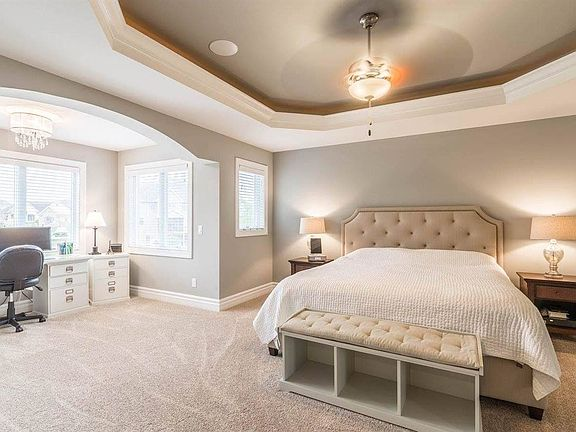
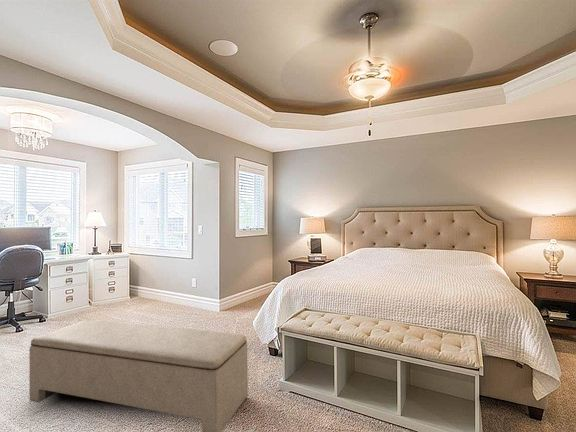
+ bench (139, 366)
